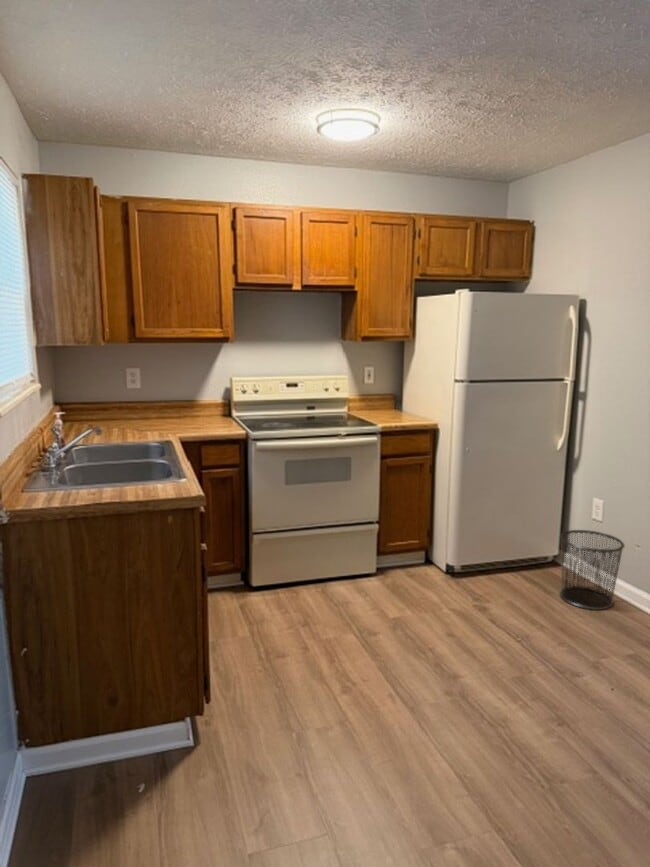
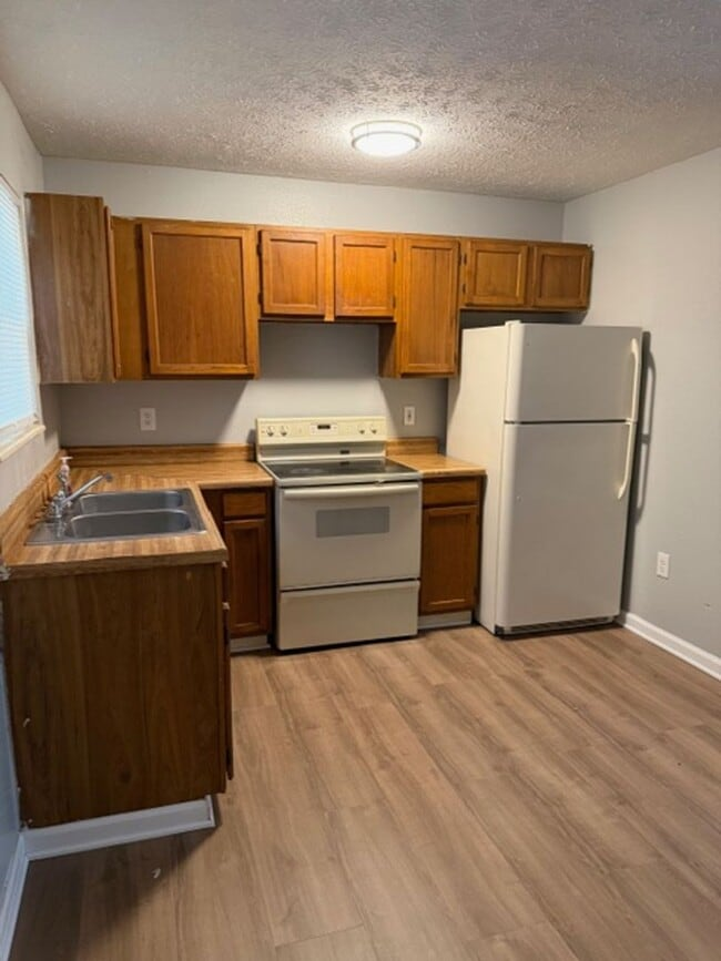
- waste bin (589, 569)
